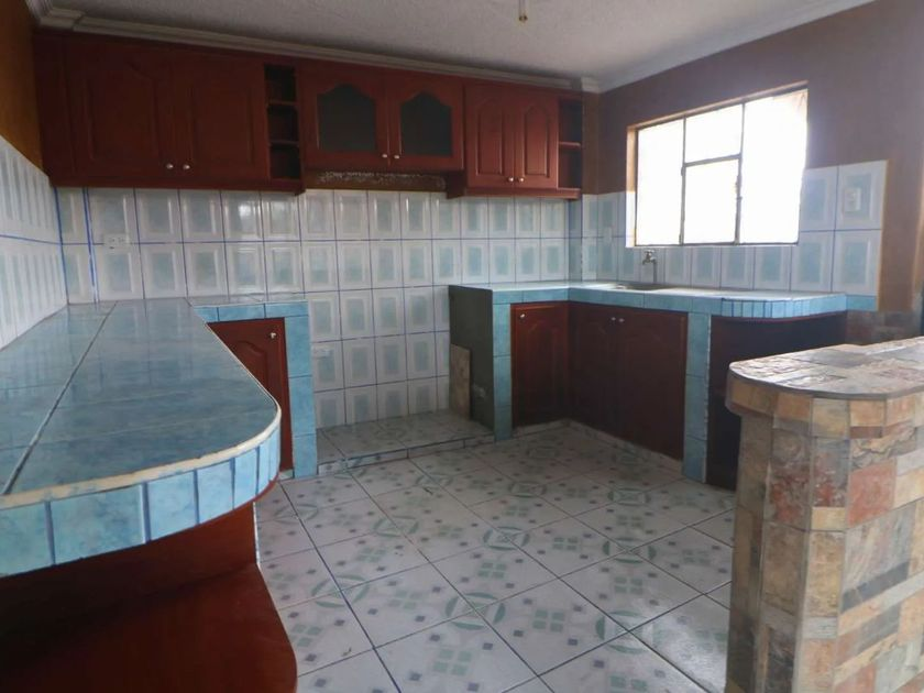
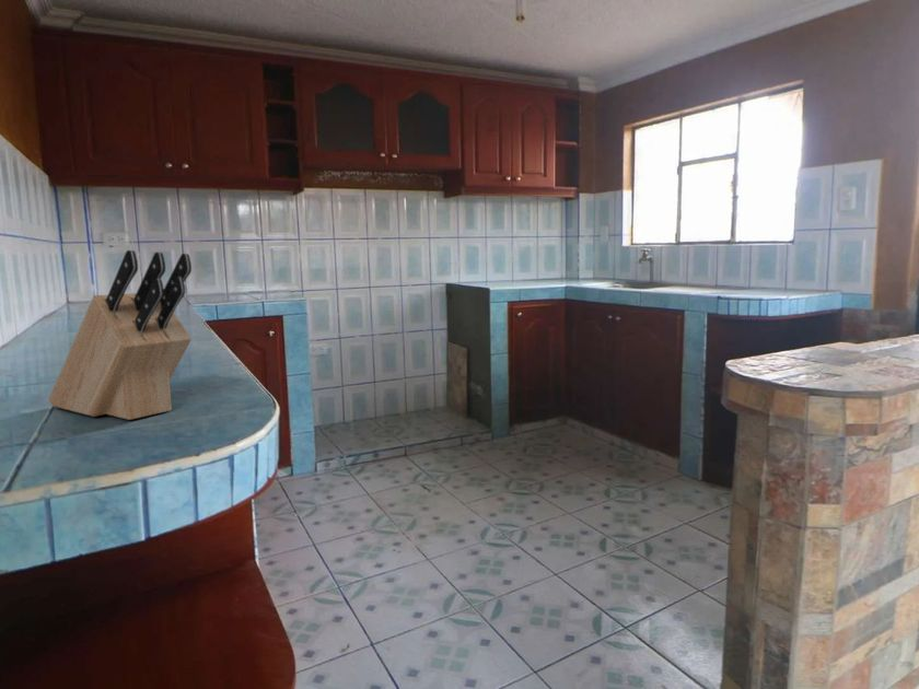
+ knife block (120, 332)
